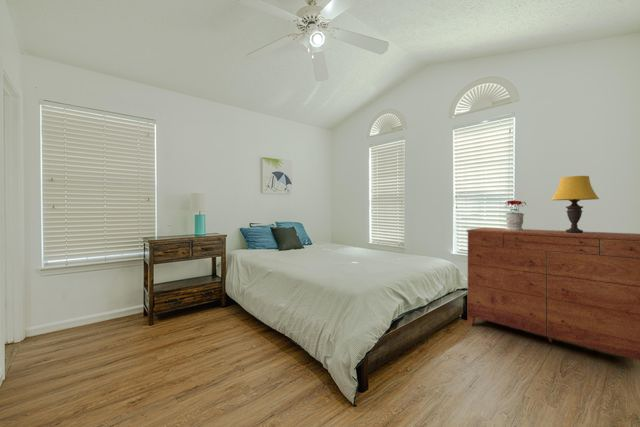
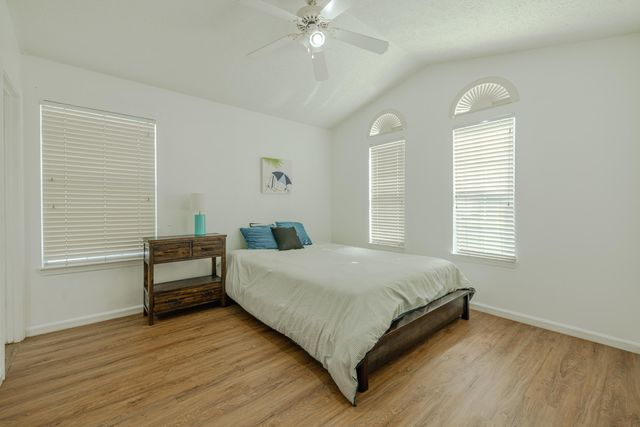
- dresser (551, 286)
- table lamp (574, 204)
- potted plant (515, 215)
